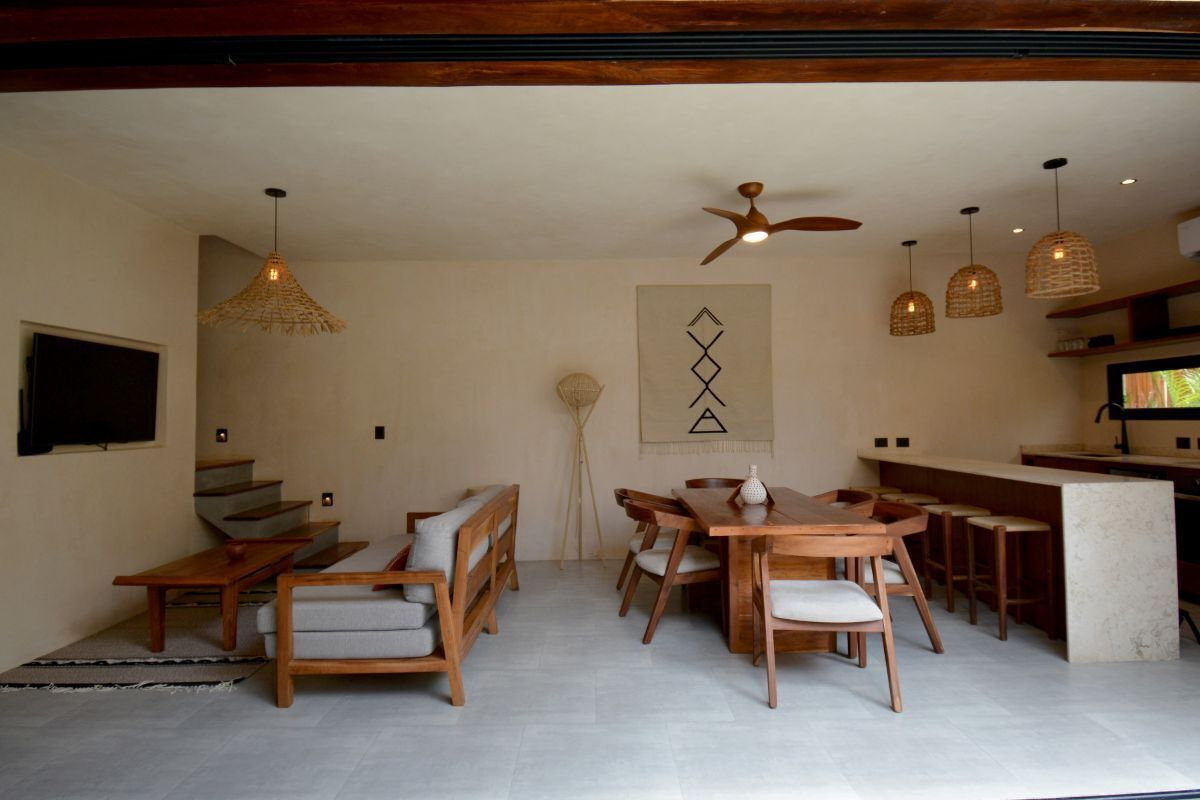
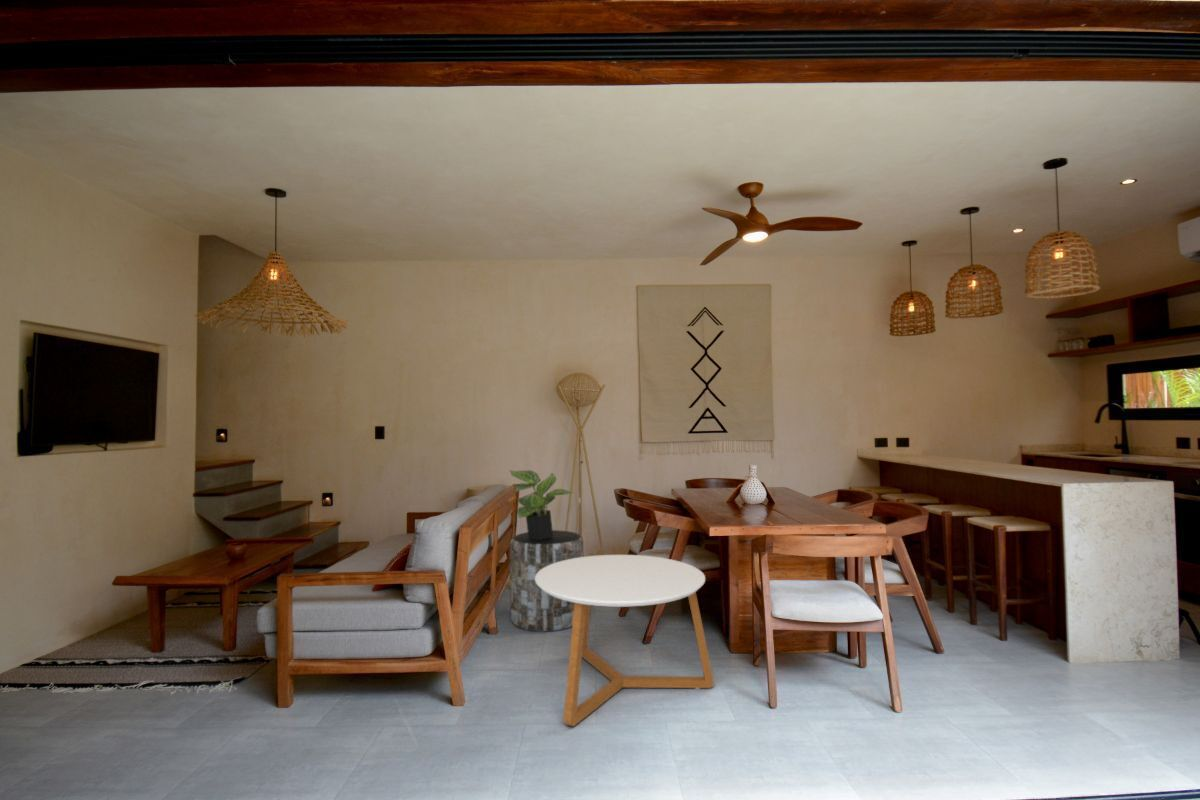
+ potted plant (541, 503)
+ coffee table (622, 606)
+ side table (542, 568)
